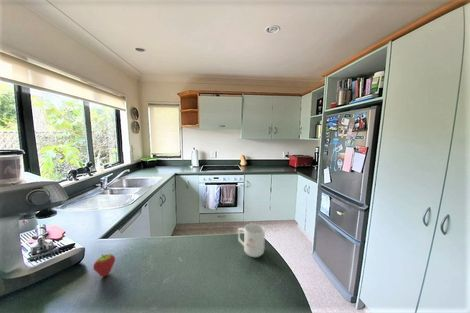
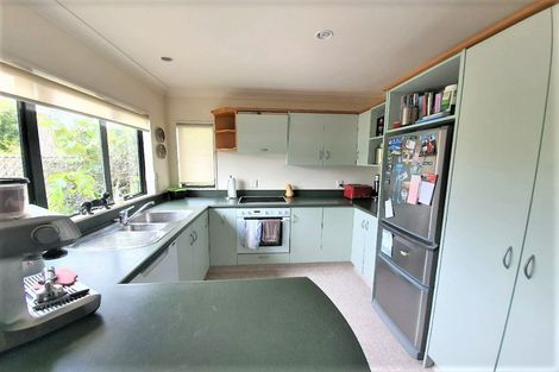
- fruit (104, 265)
- mug (250, 239)
